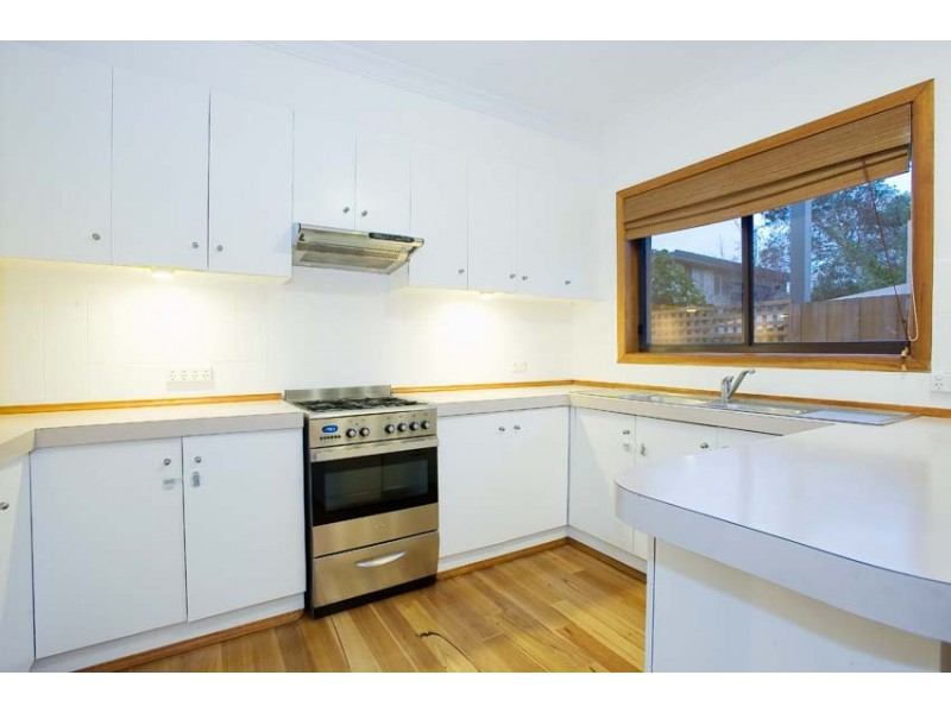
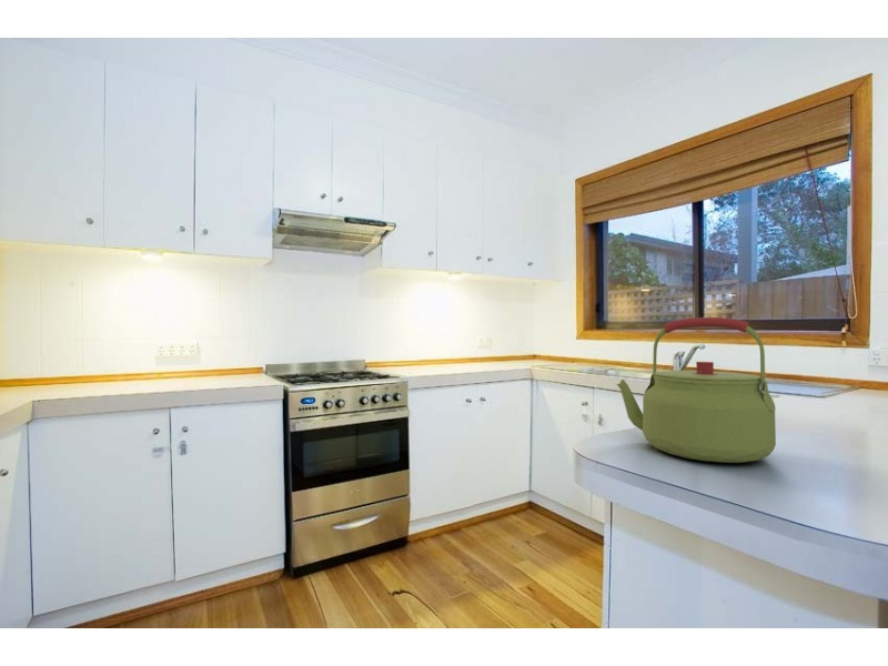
+ kettle (686, 382)
